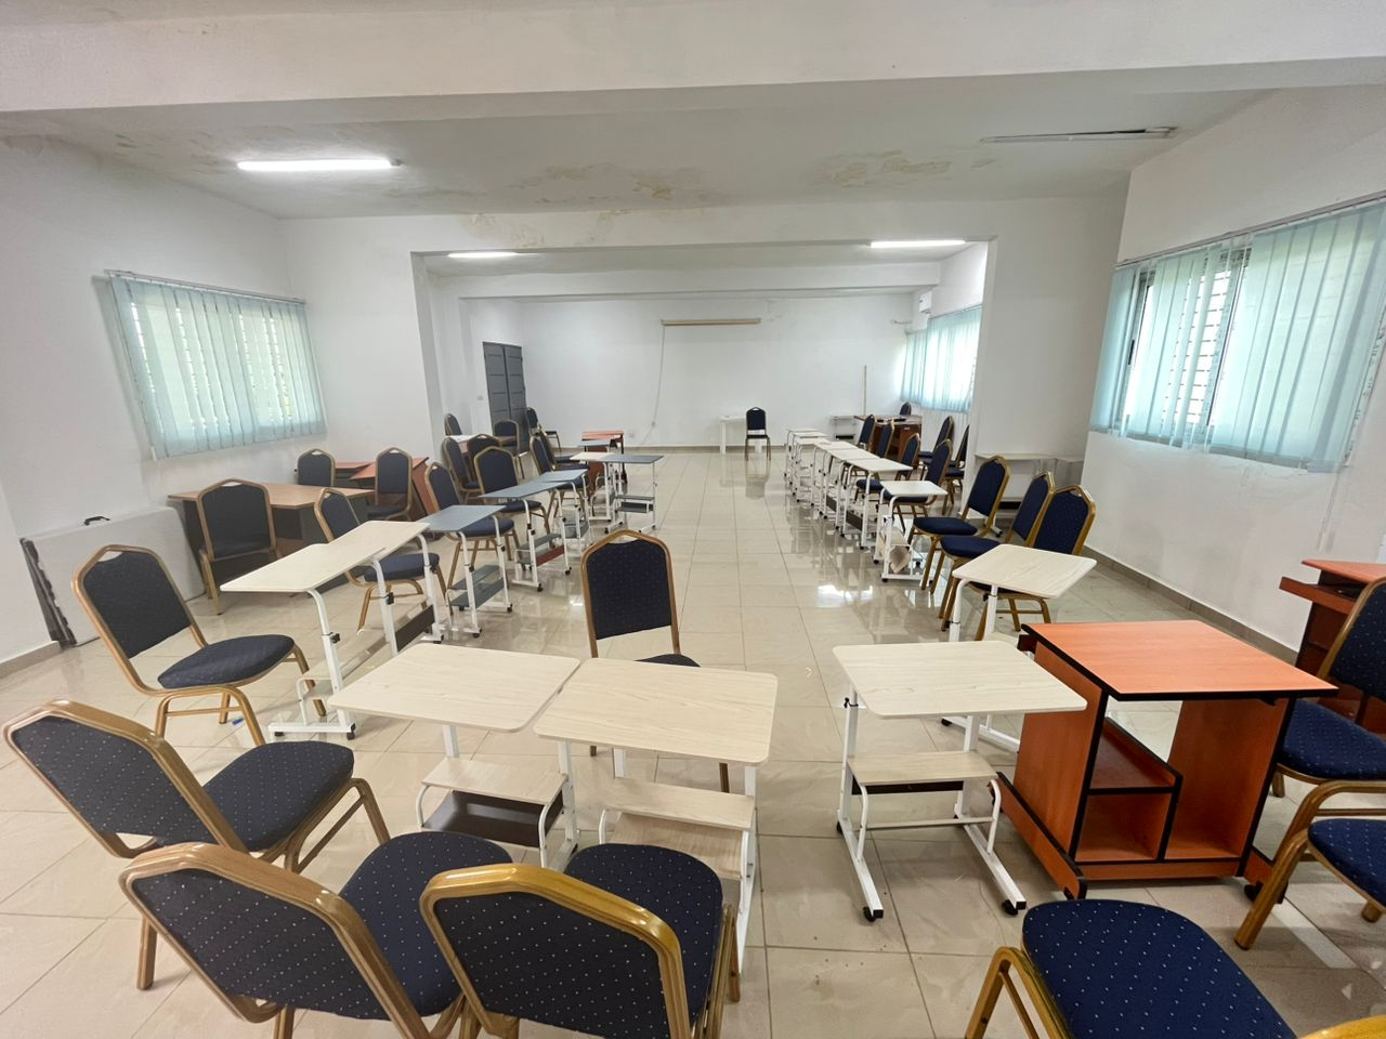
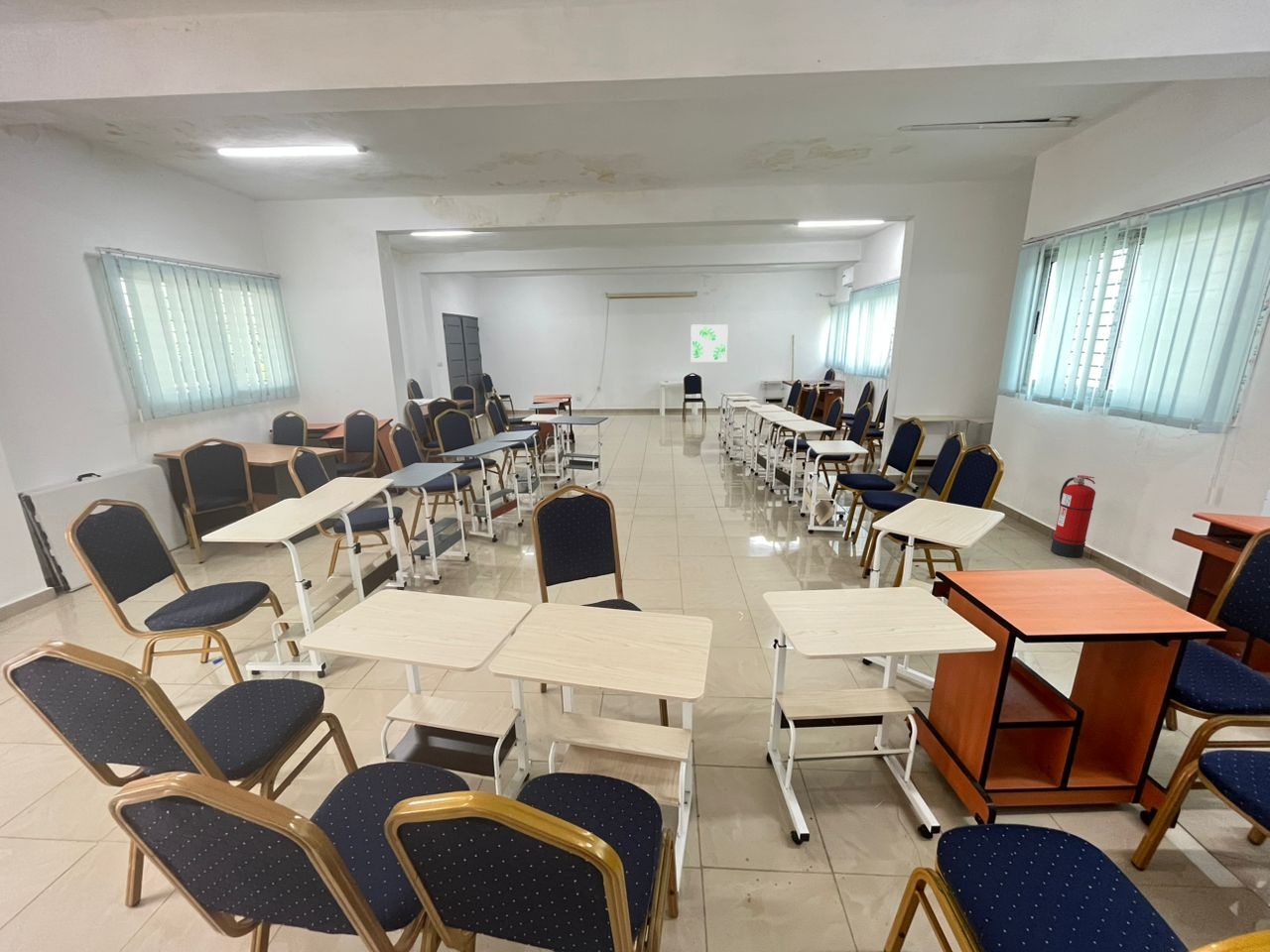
+ wall art (708, 343)
+ fire extinguisher (1072, 513)
